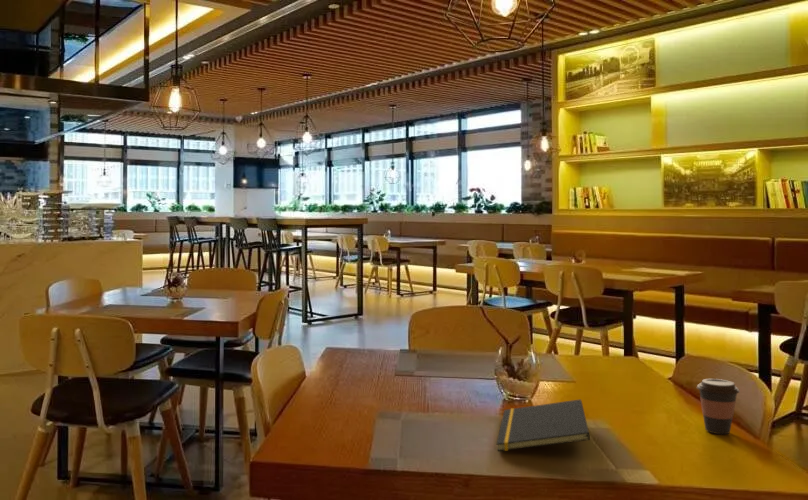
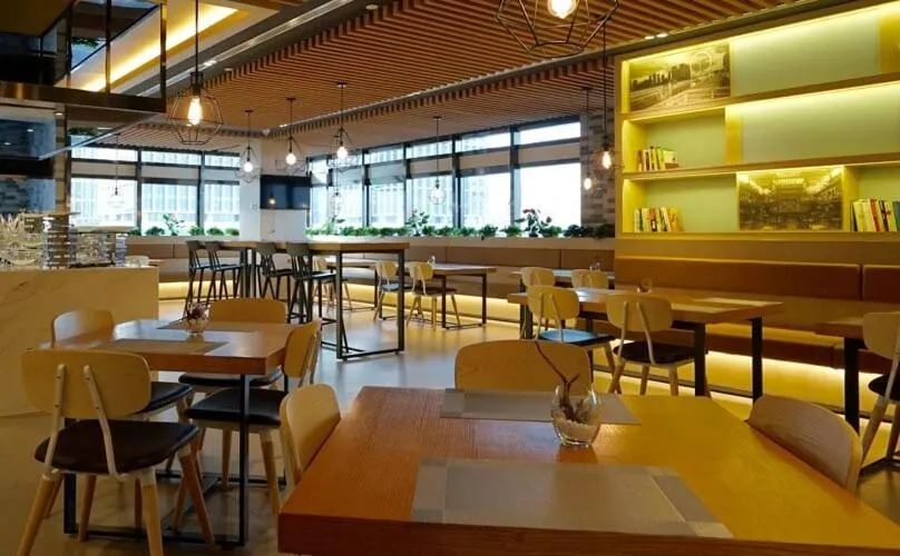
- notepad (542, 423)
- coffee cup (717, 406)
